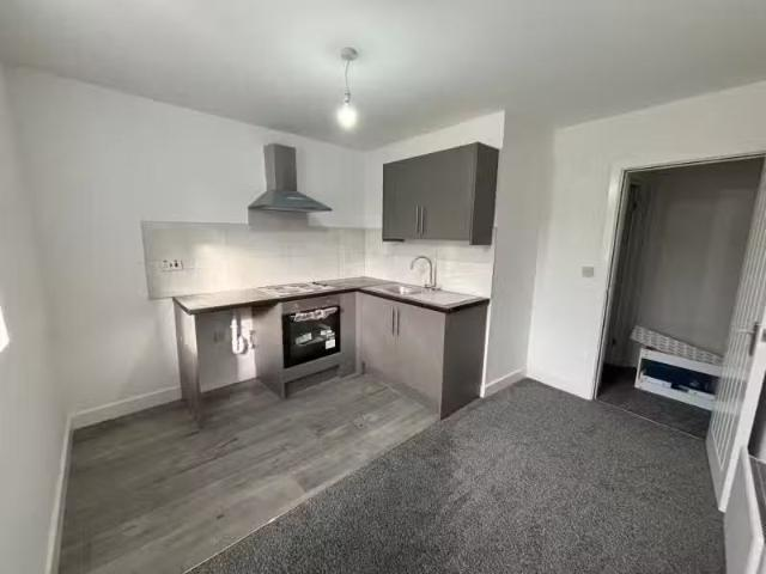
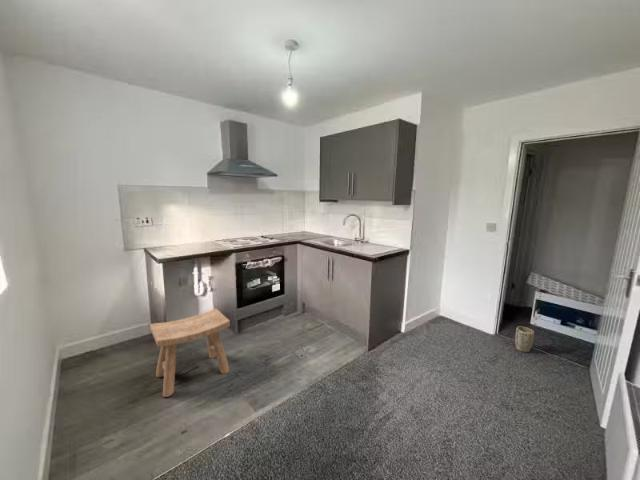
+ stool (190, 340)
+ plant pot (523, 339)
